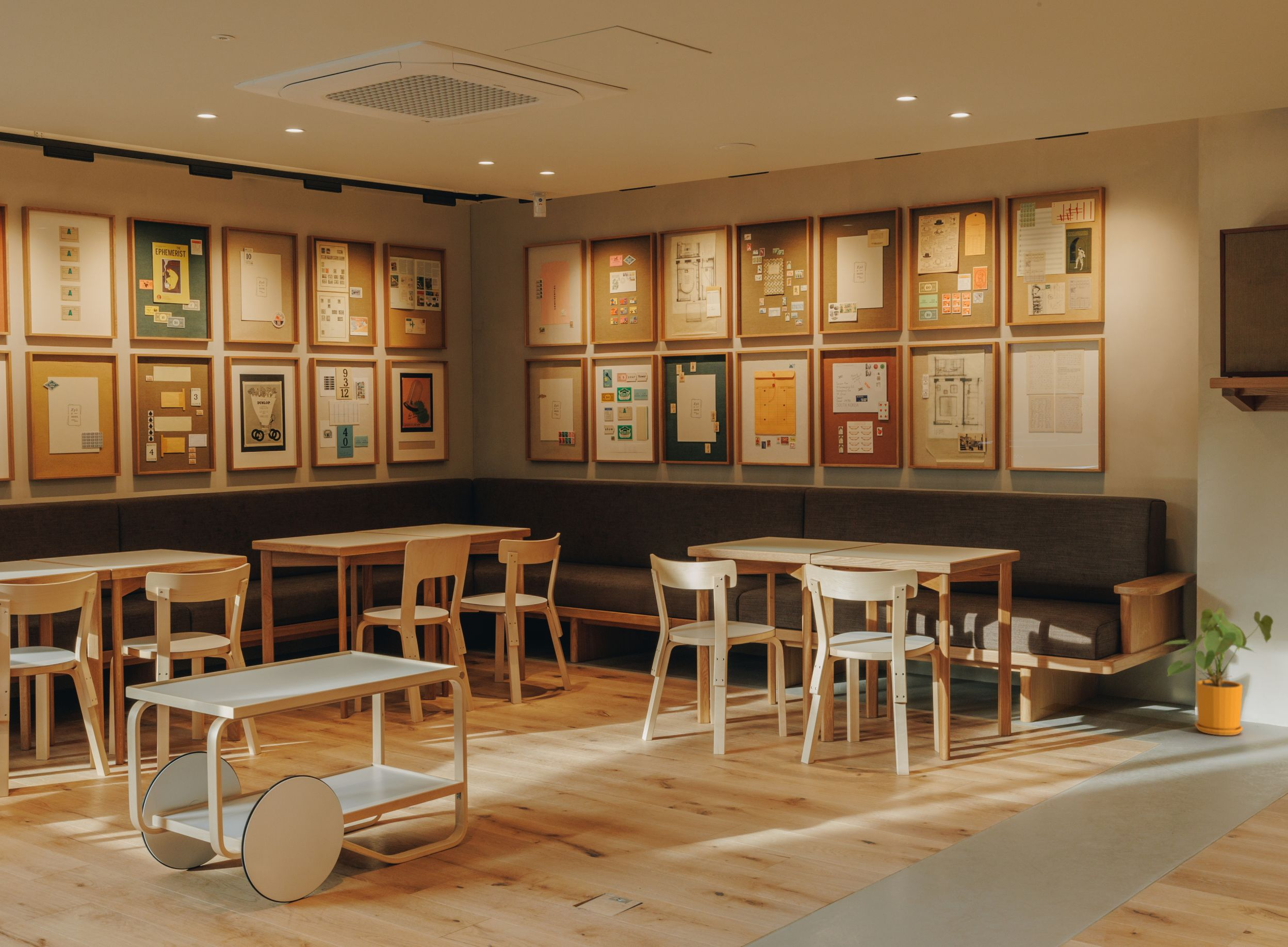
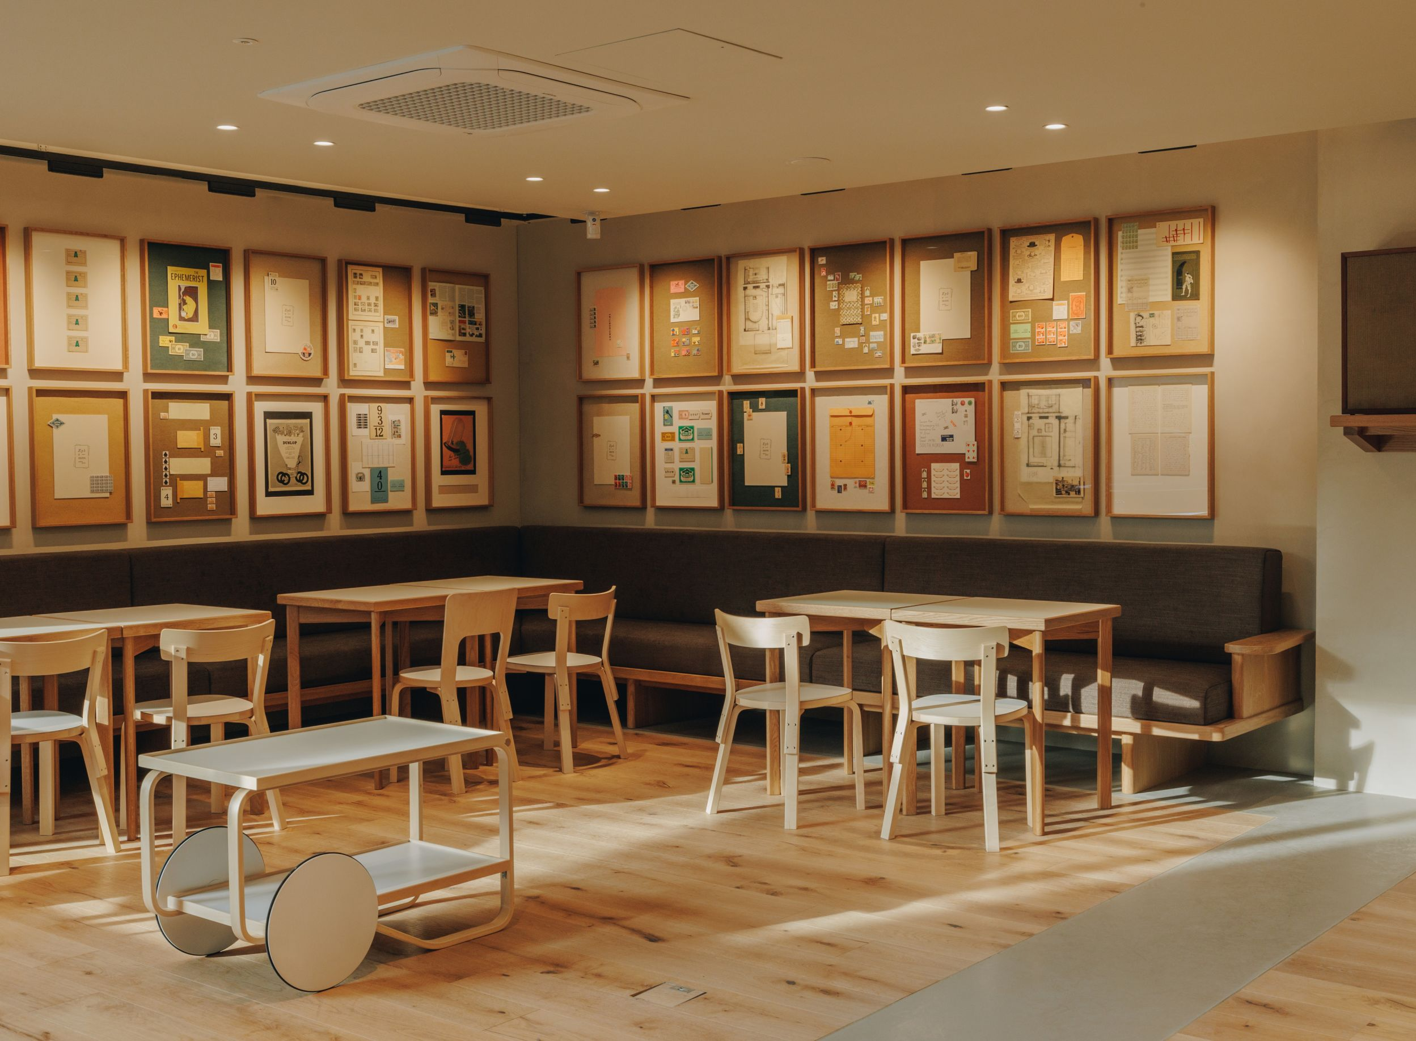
- house plant (1216, 671)
